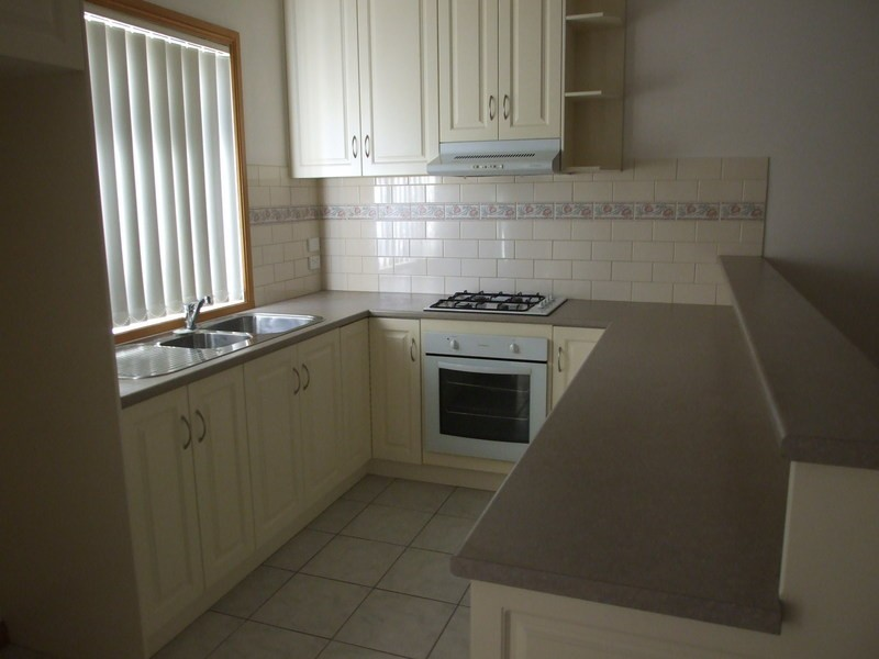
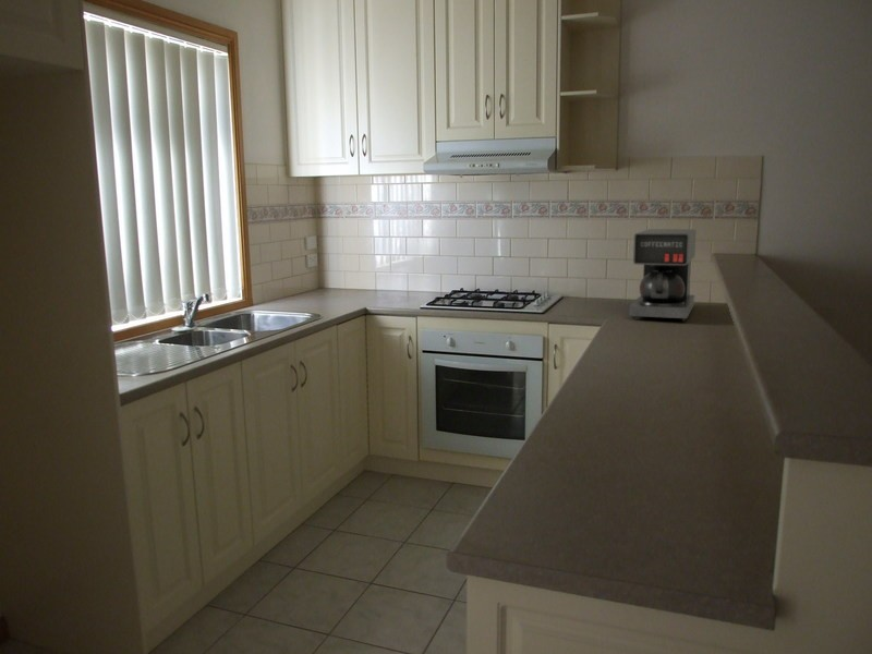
+ coffee maker (664, 271)
